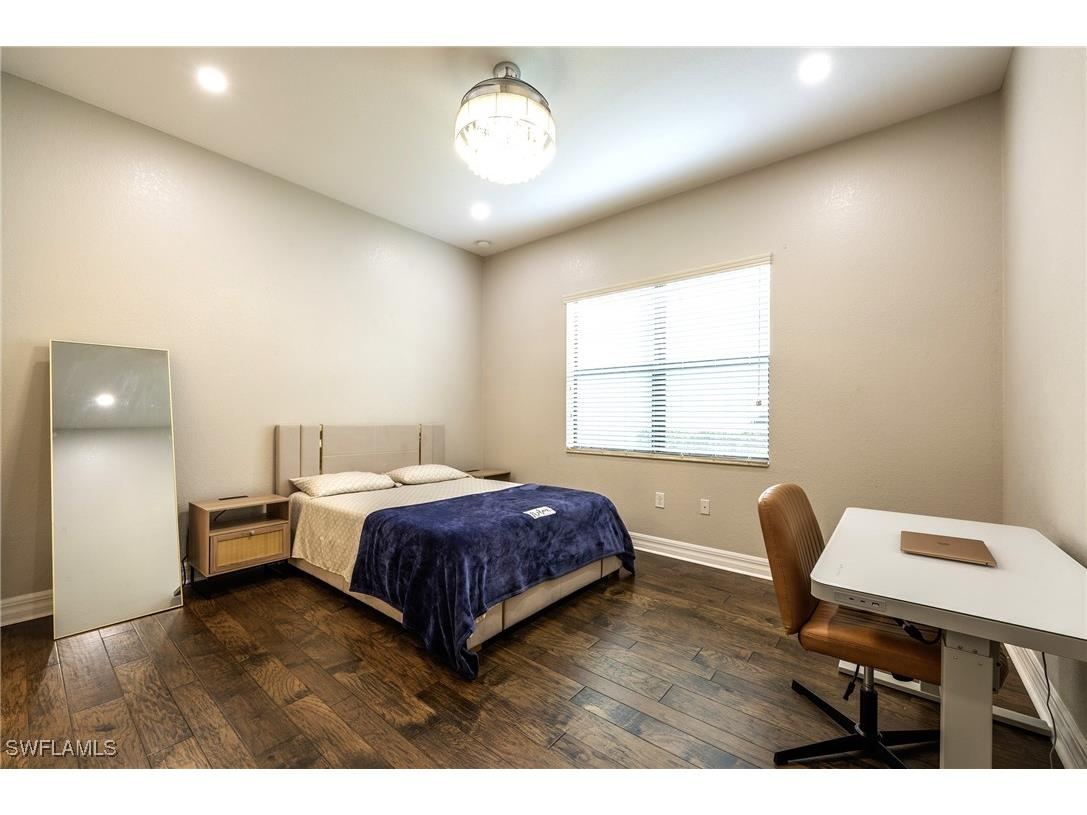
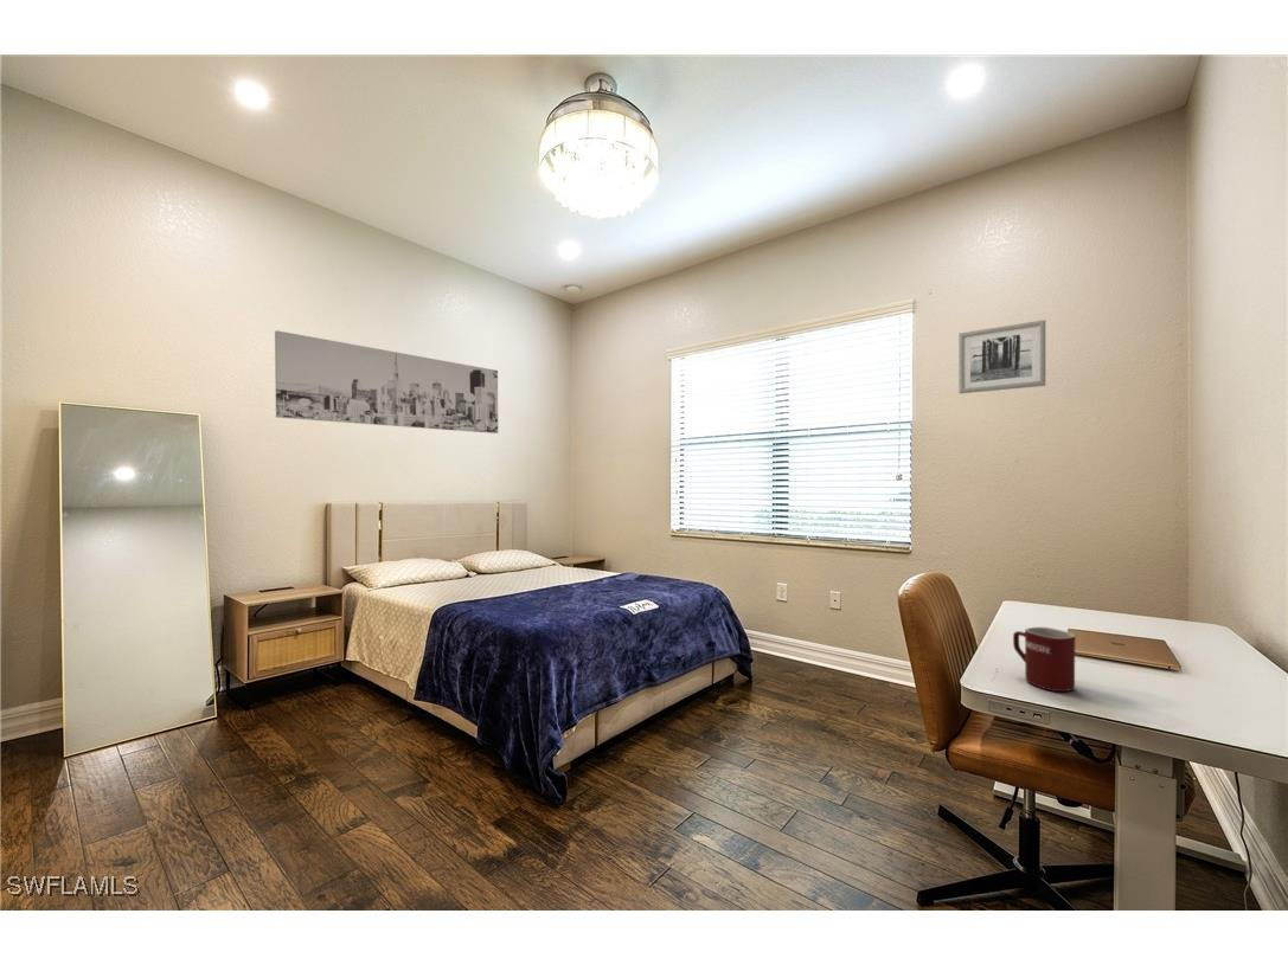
+ mug (1040, 655)
+ wall art (404, 390)
+ wall art (1000, 358)
